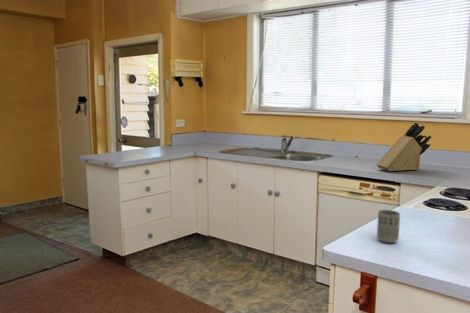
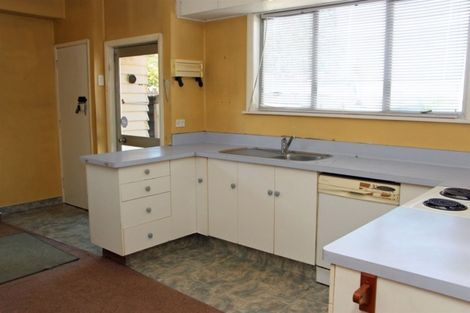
- cup (388, 226)
- knife block (404, 146)
